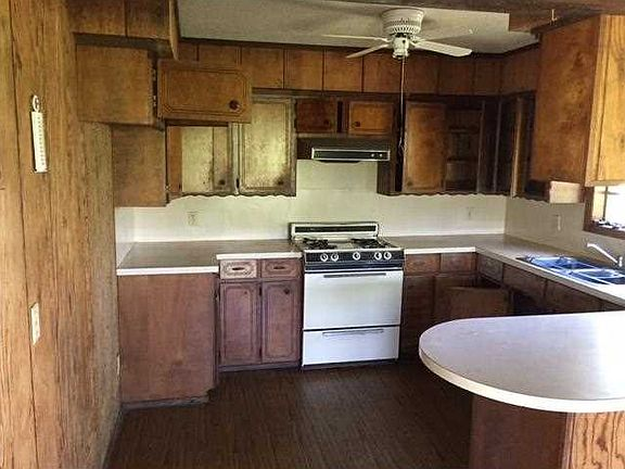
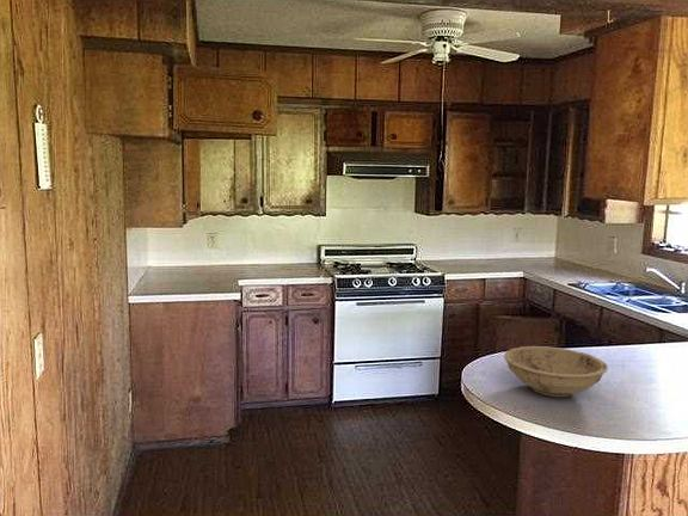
+ bowl (553, 374)
